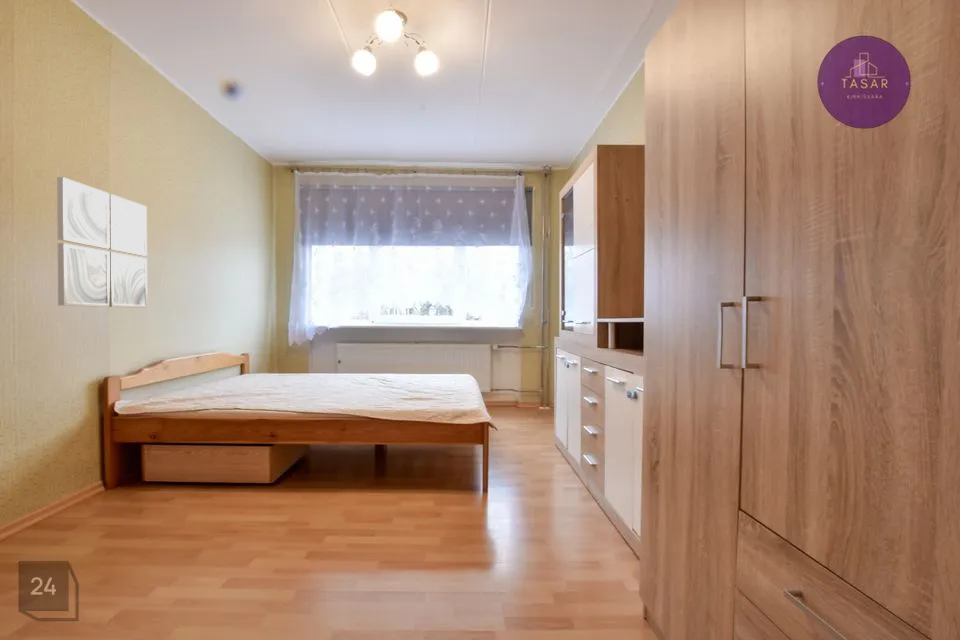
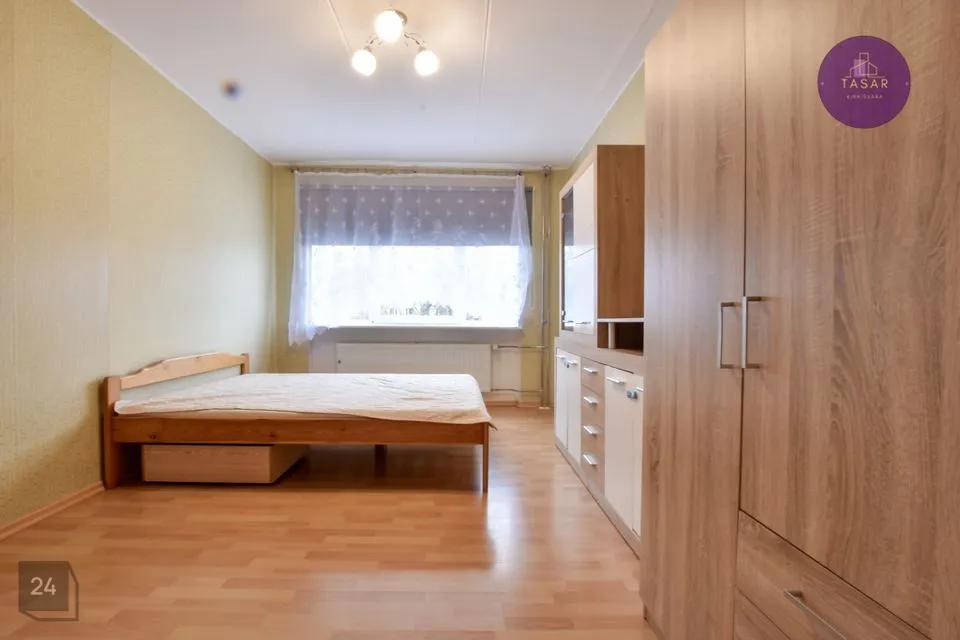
- wall art (107, 251)
